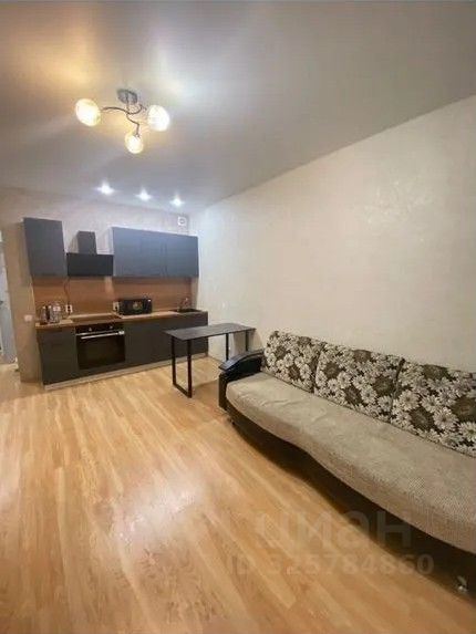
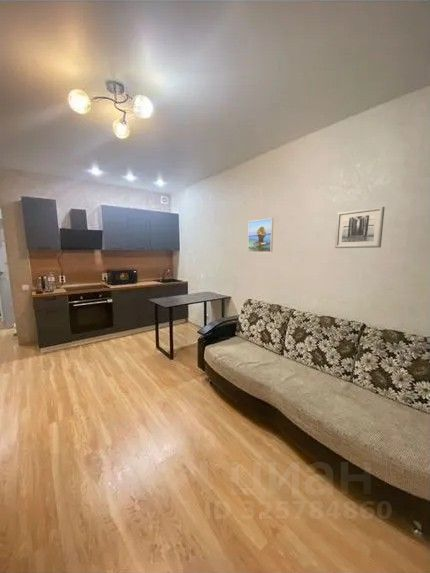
+ wall art (357, 229)
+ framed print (259, 236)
